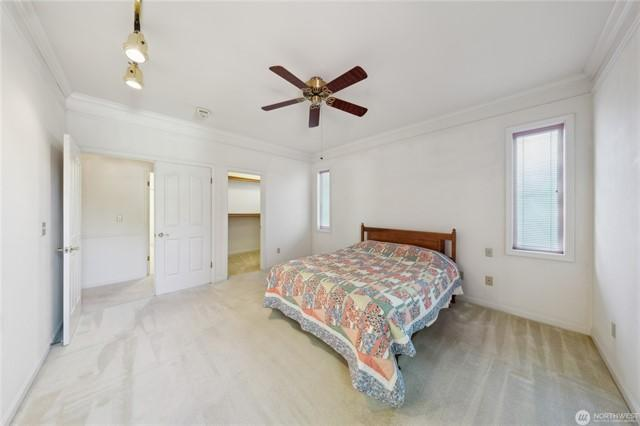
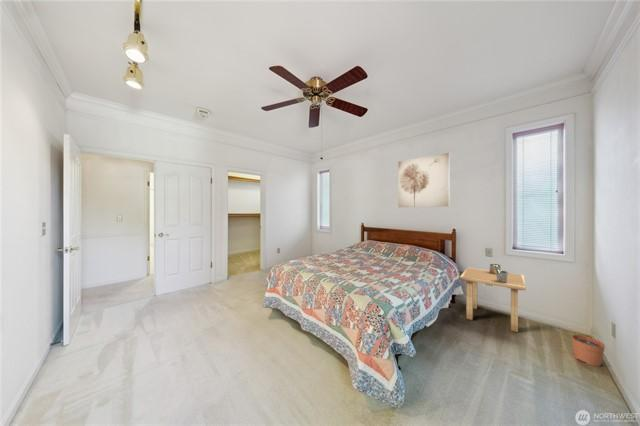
+ wall art (421, 182)
+ plant pot (587, 345)
+ side table (495, 285)
